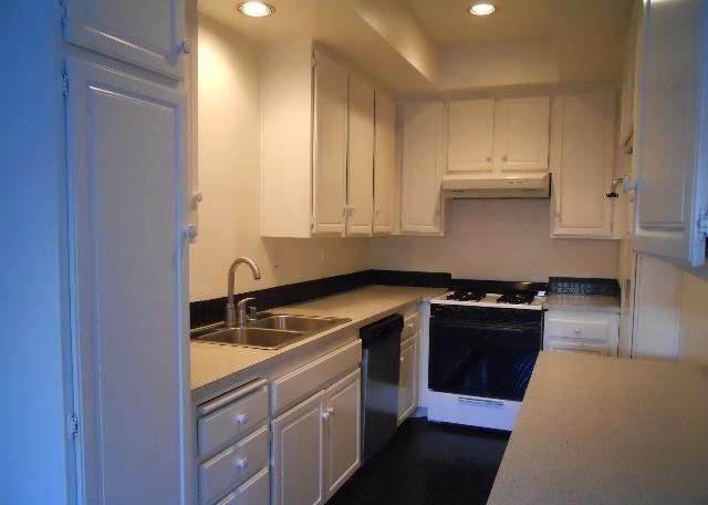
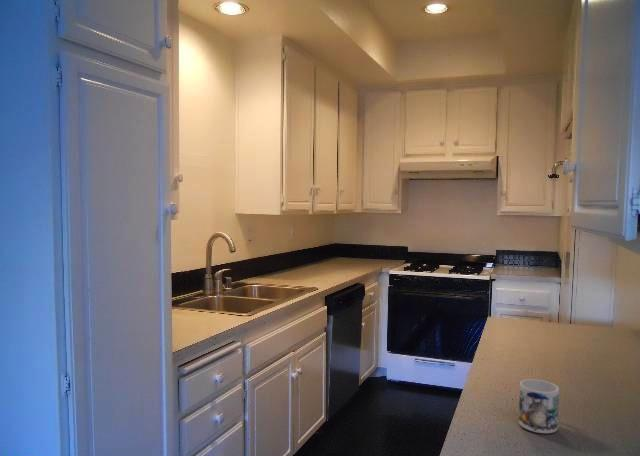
+ mug (539, 403)
